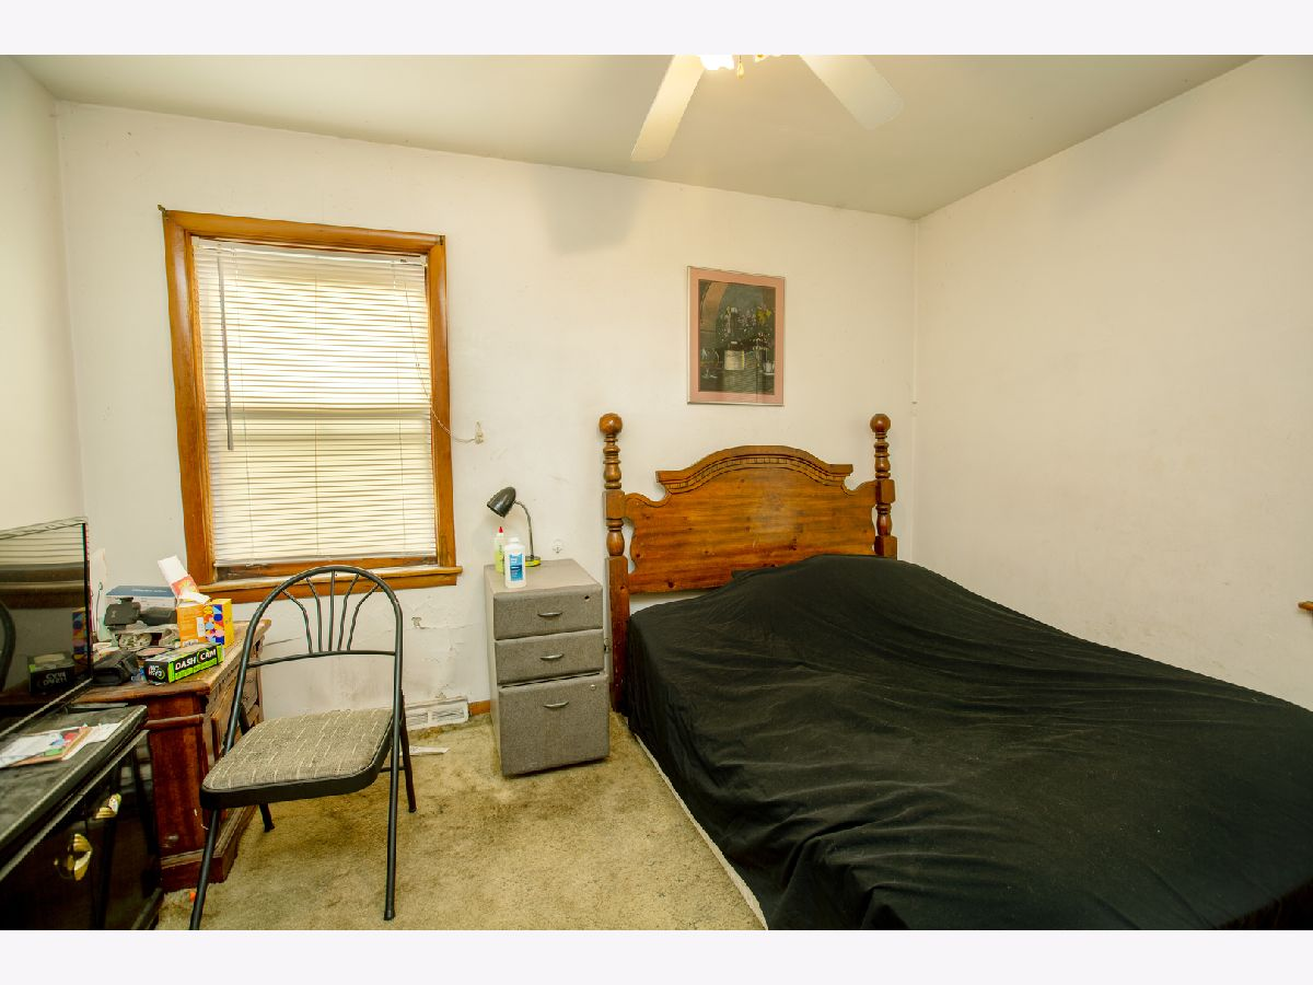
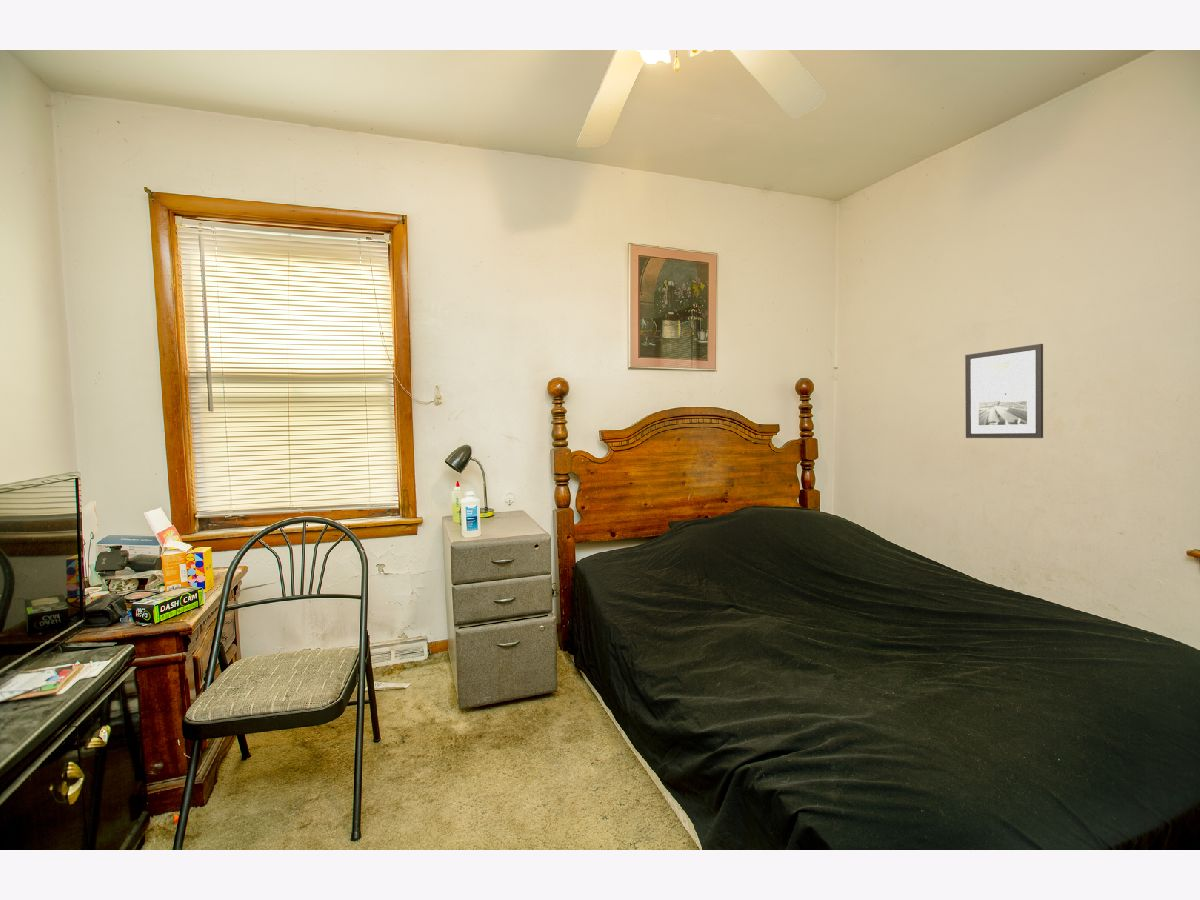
+ wall art (1001, 394)
